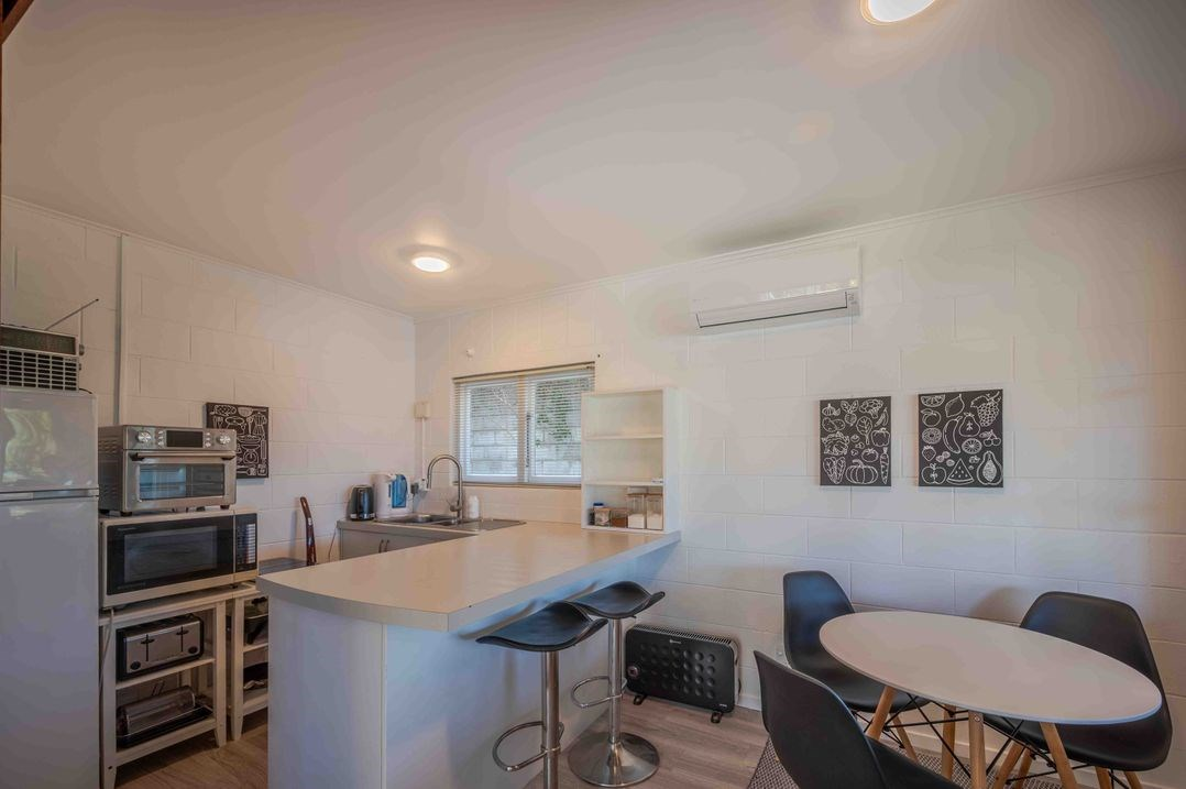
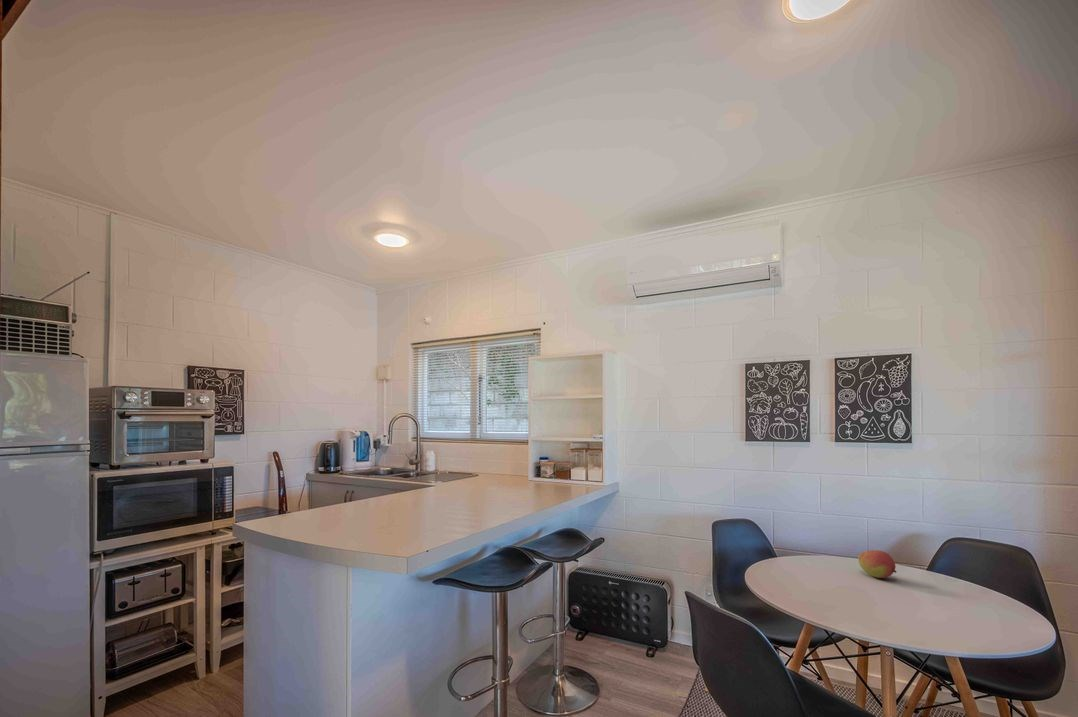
+ fruit (877, 563)
